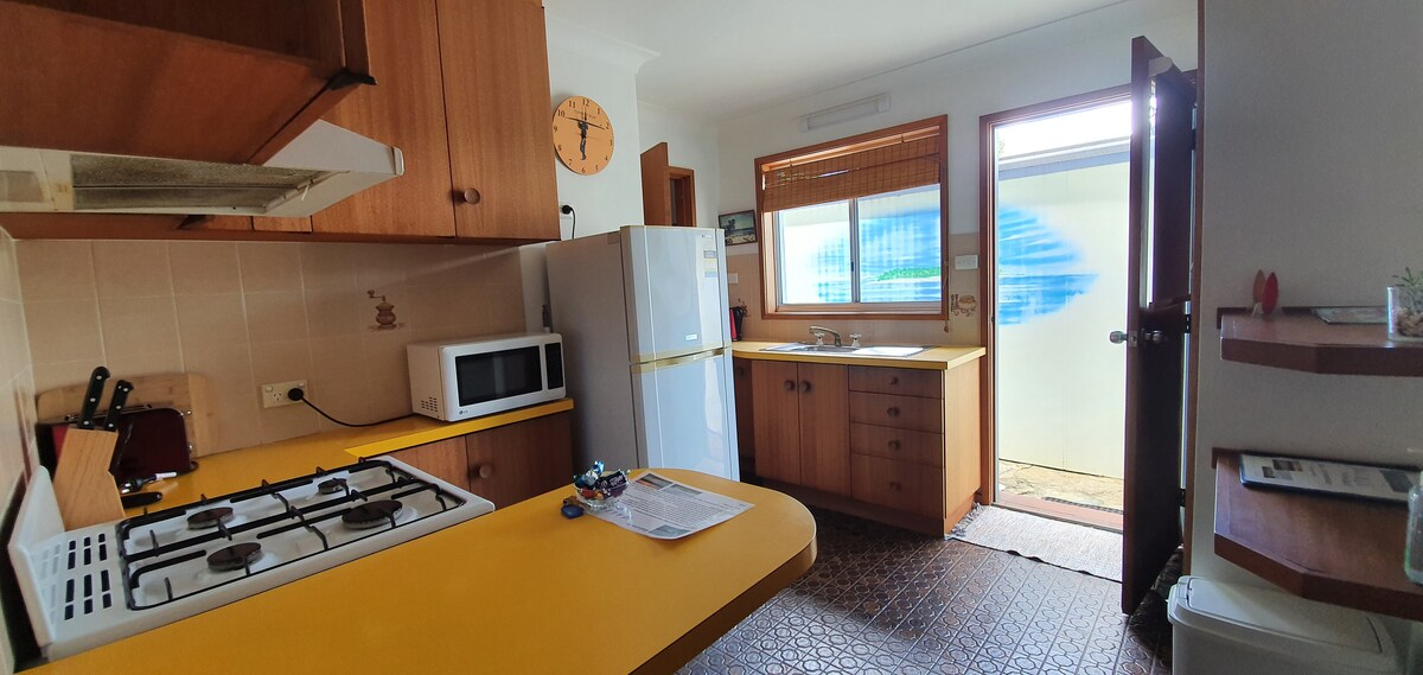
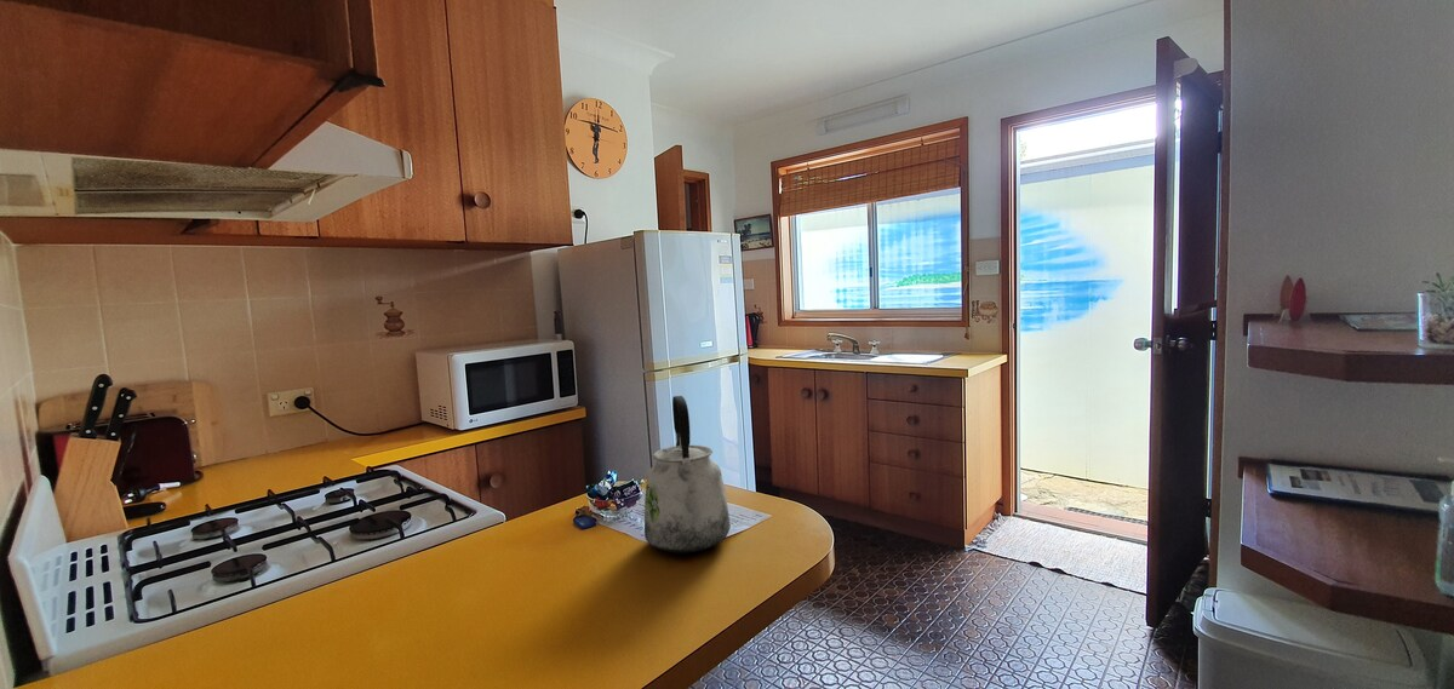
+ kettle (682, 465)
